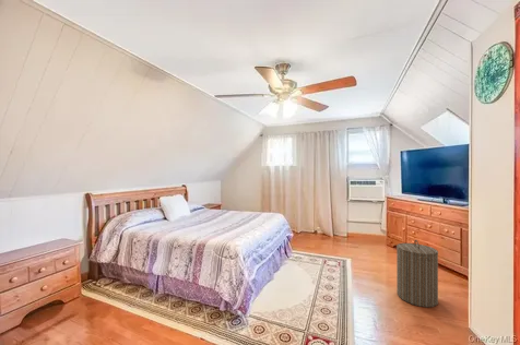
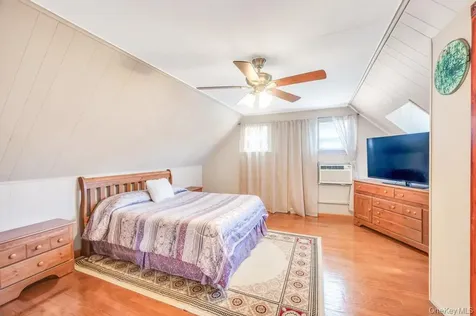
- laundry hamper (416, 269)
